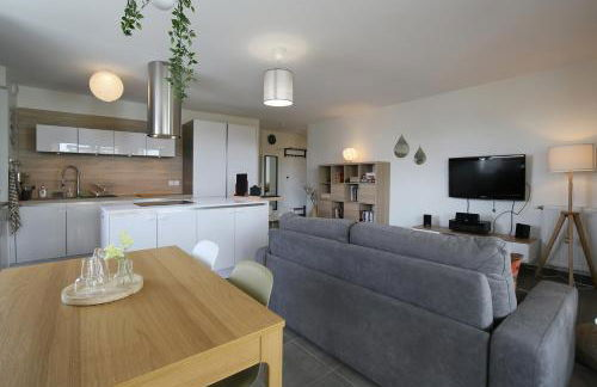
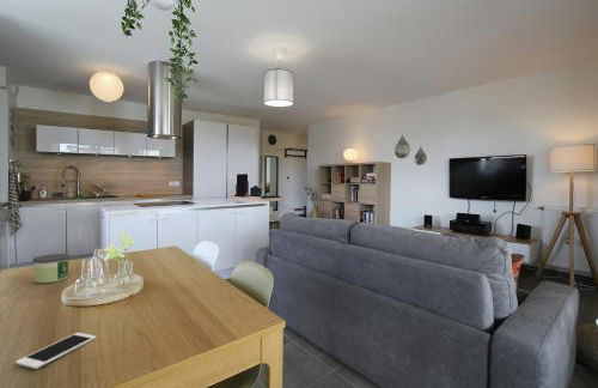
+ cell phone (59, 348)
+ candle (51, 268)
